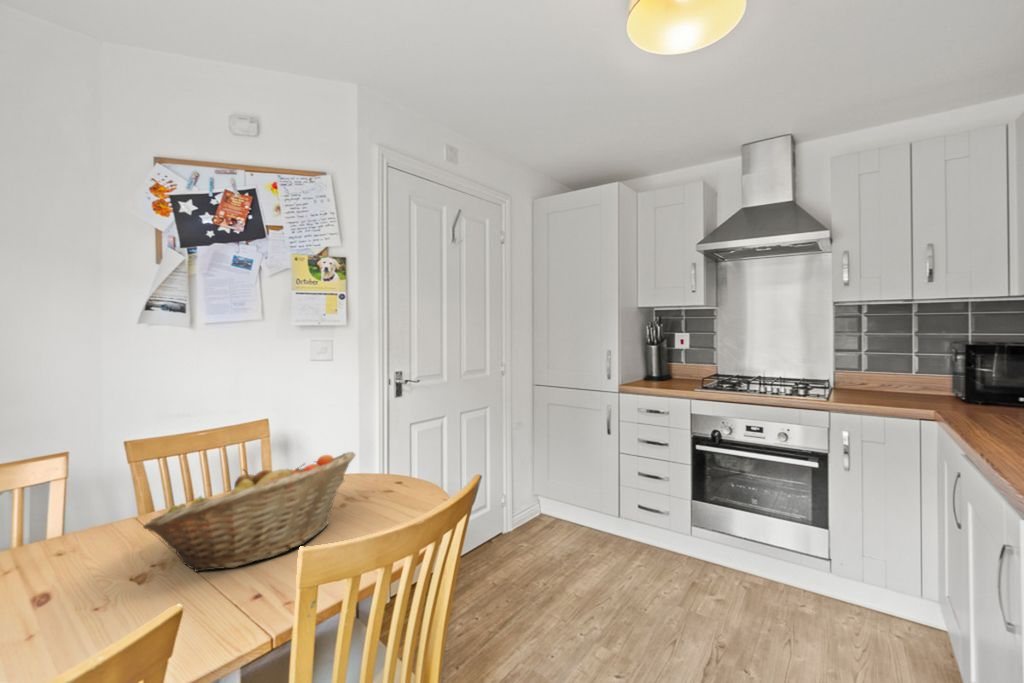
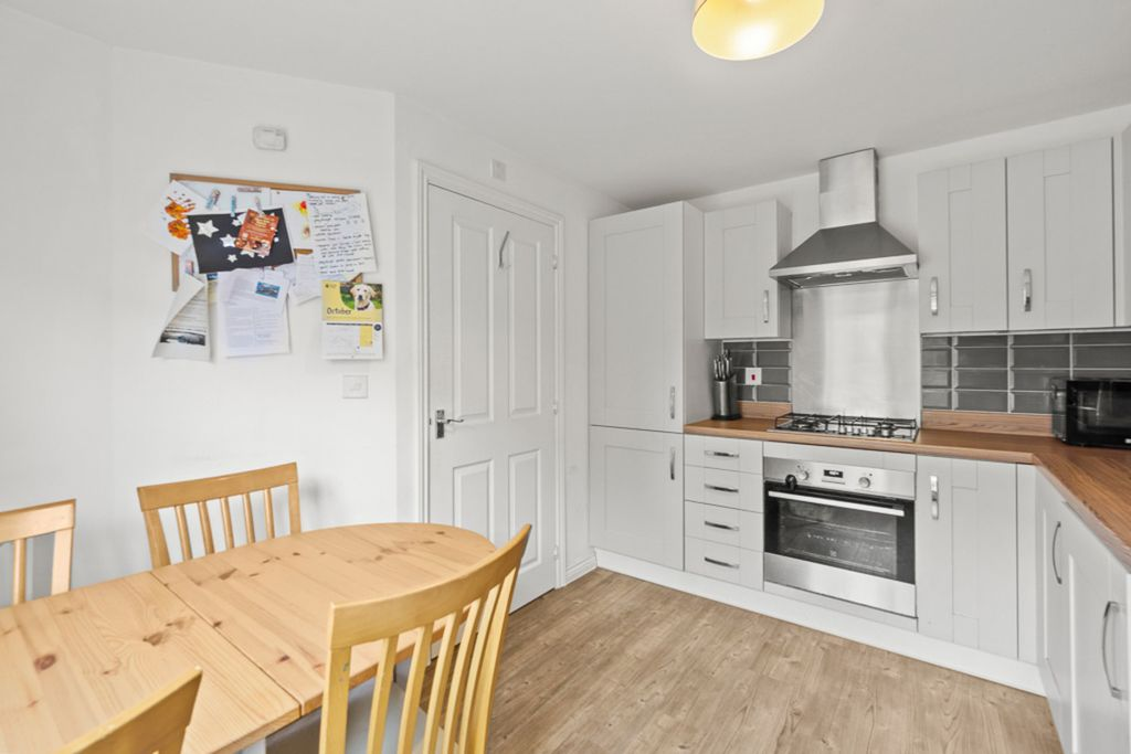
- fruit basket (265, 500)
